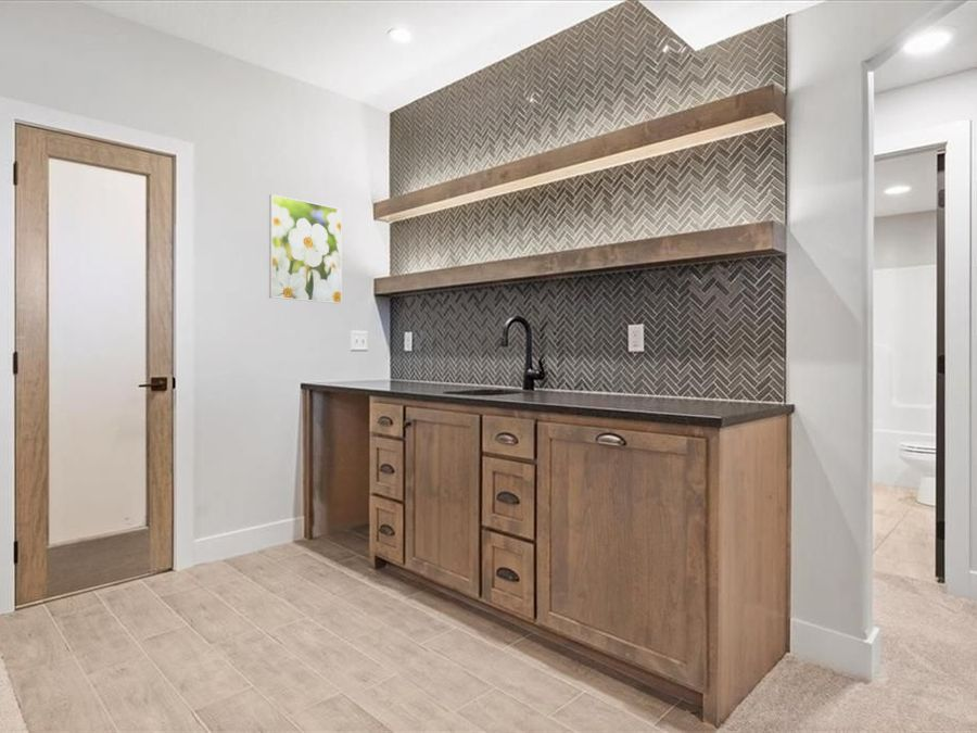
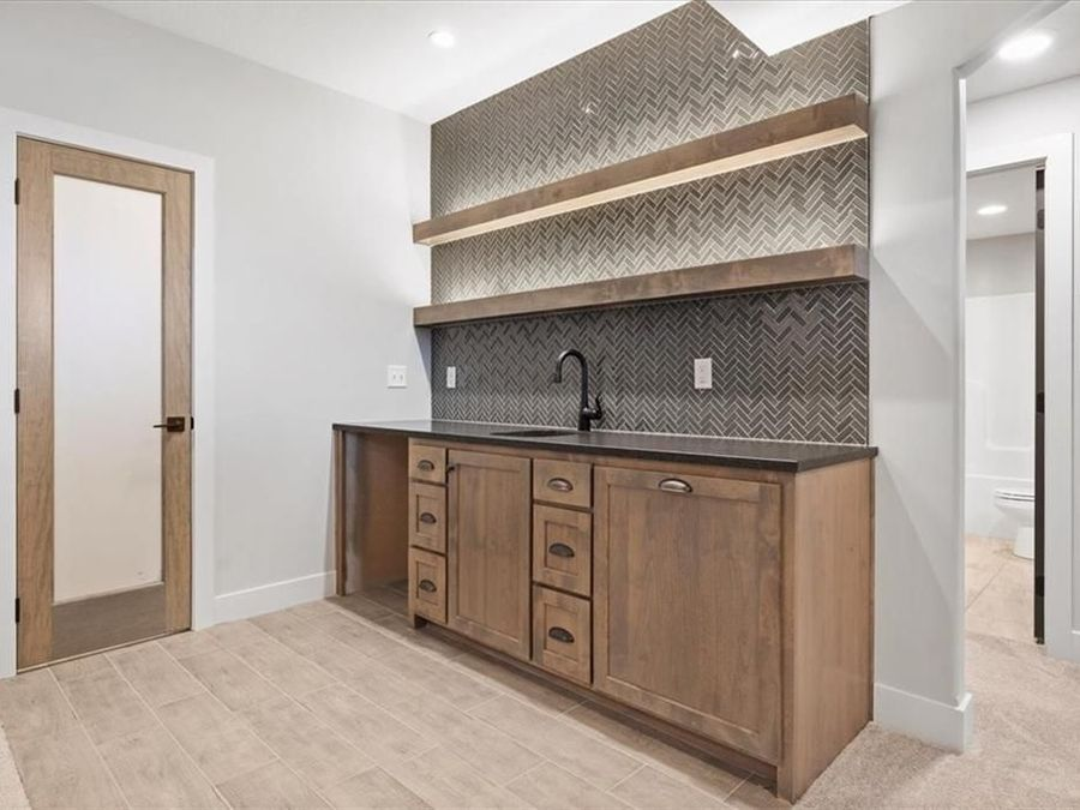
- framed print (306, 251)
